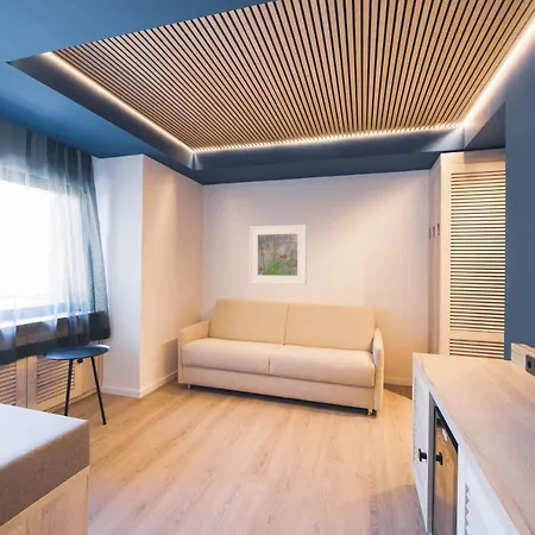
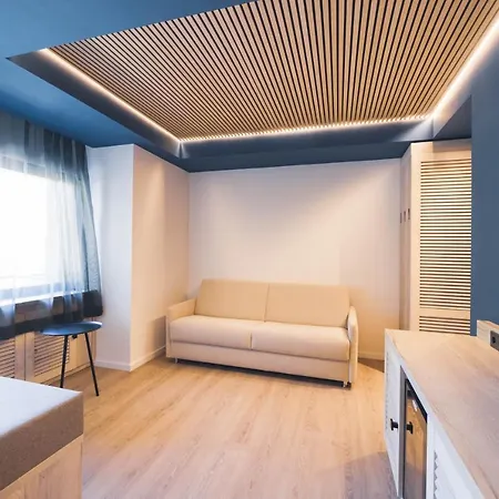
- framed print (277, 254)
